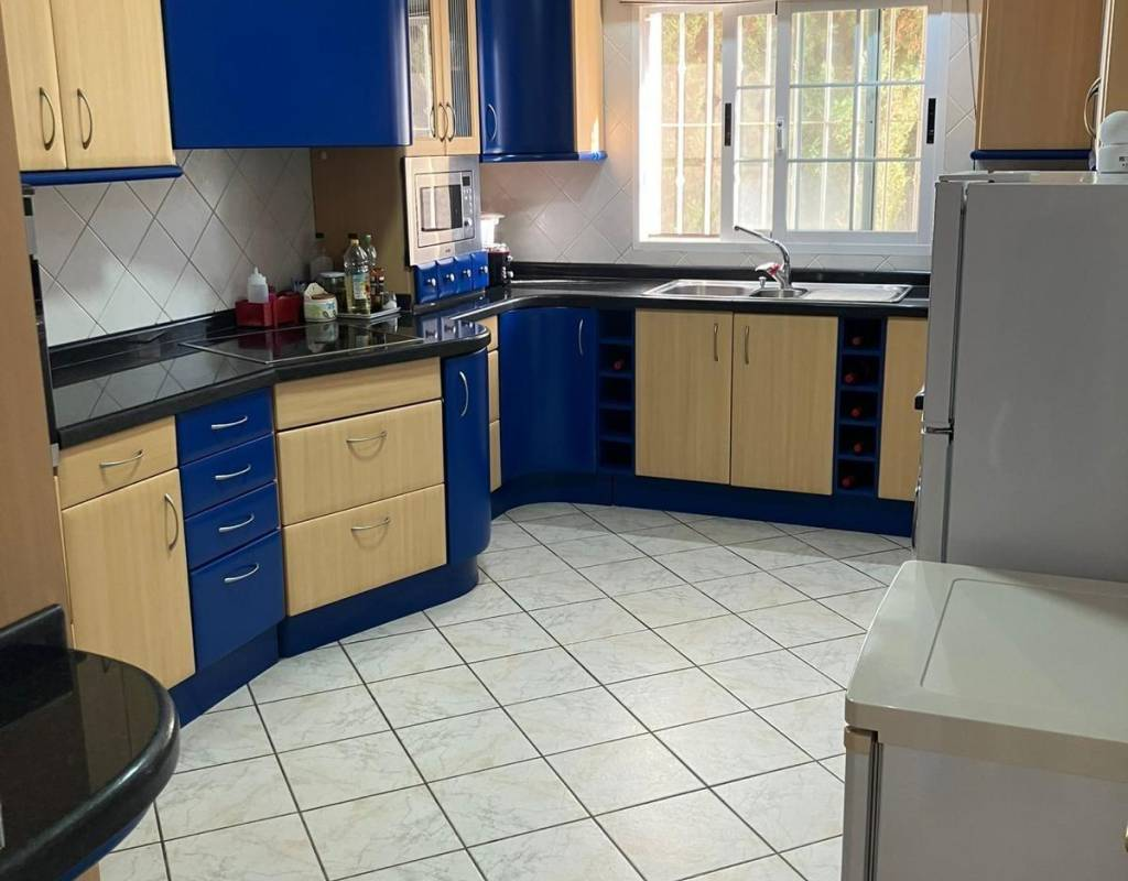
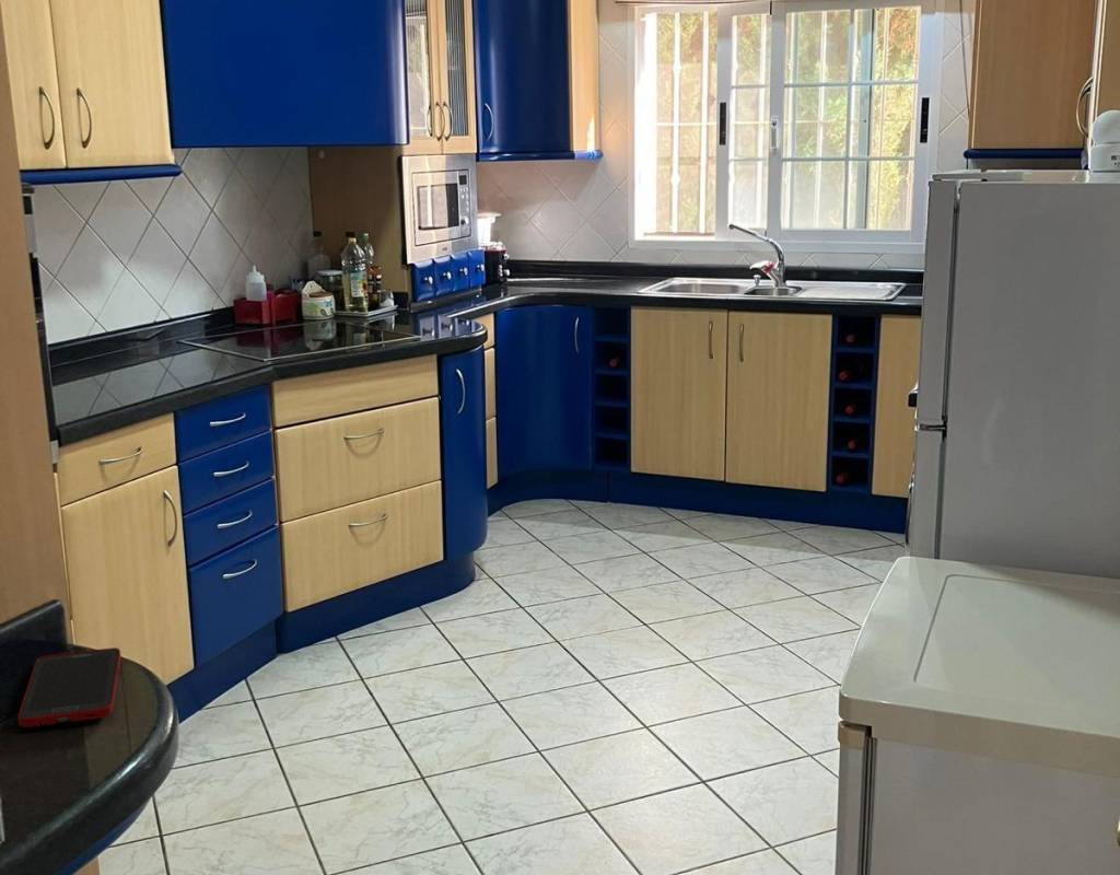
+ cell phone (72, 685)
